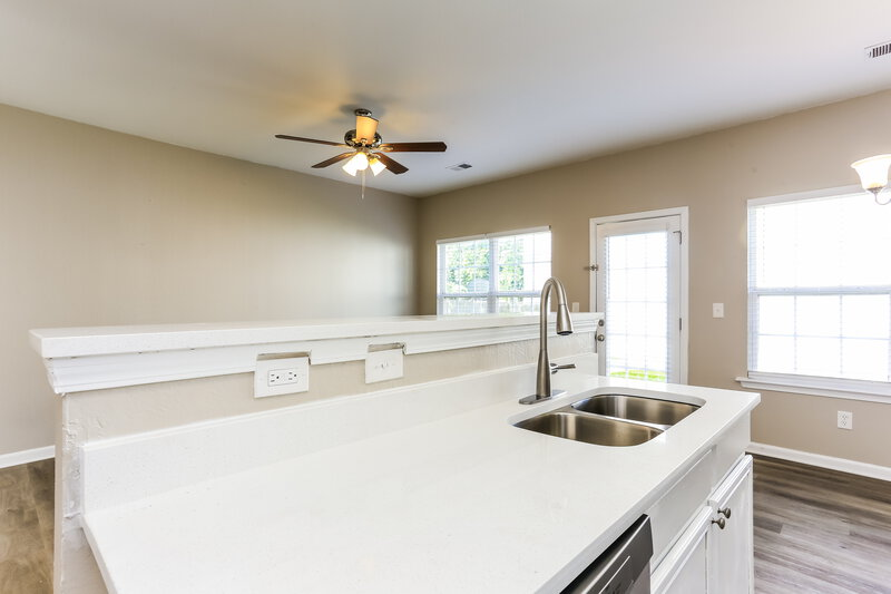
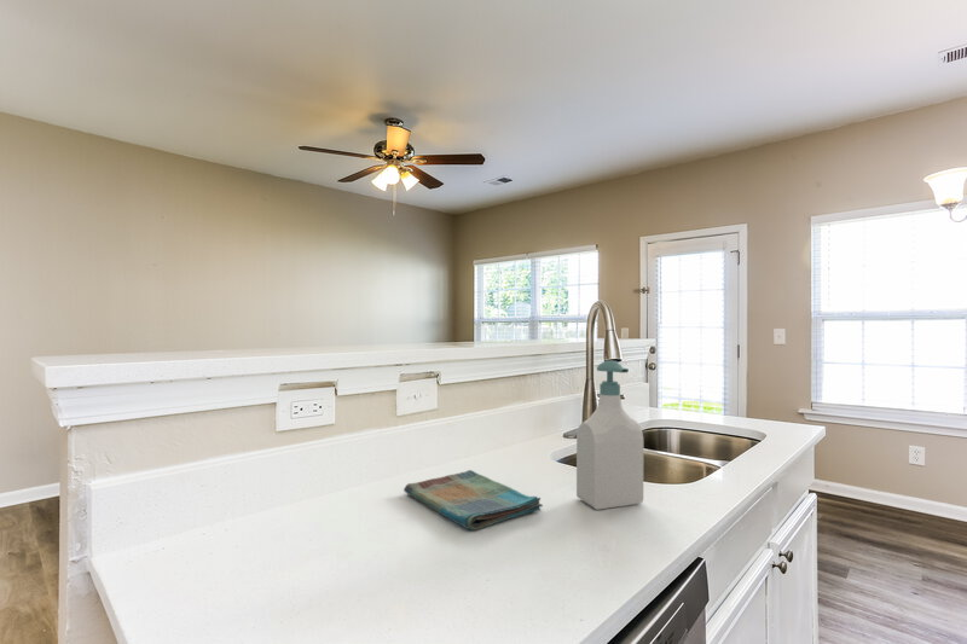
+ dish towel (469, 494)
+ soap bottle (612, 431)
